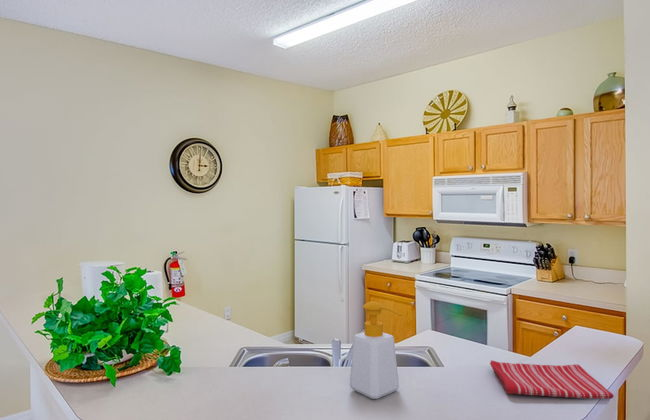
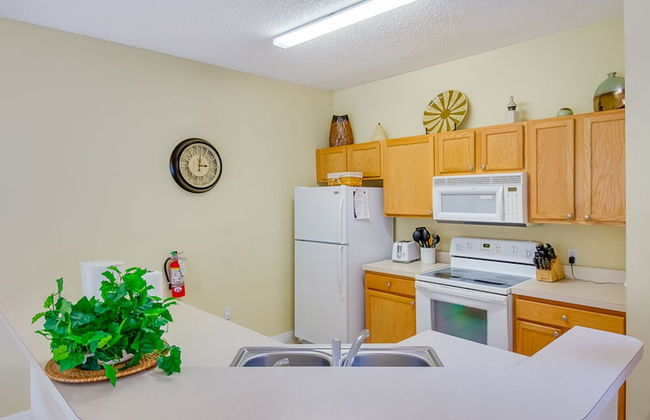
- dish towel (545, 378)
- soap bottle (380, 348)
